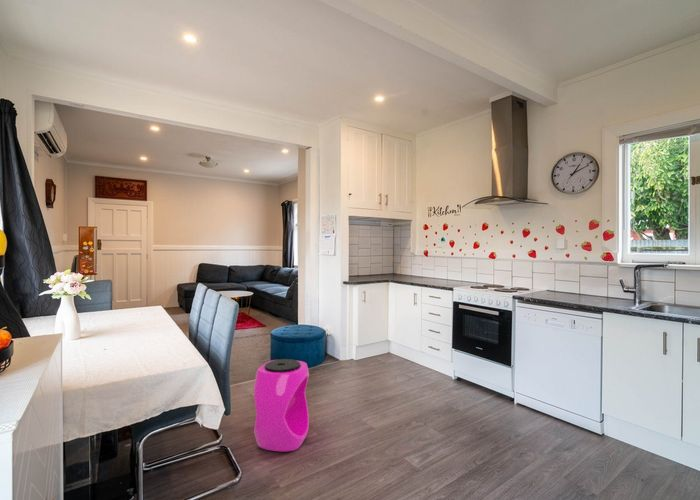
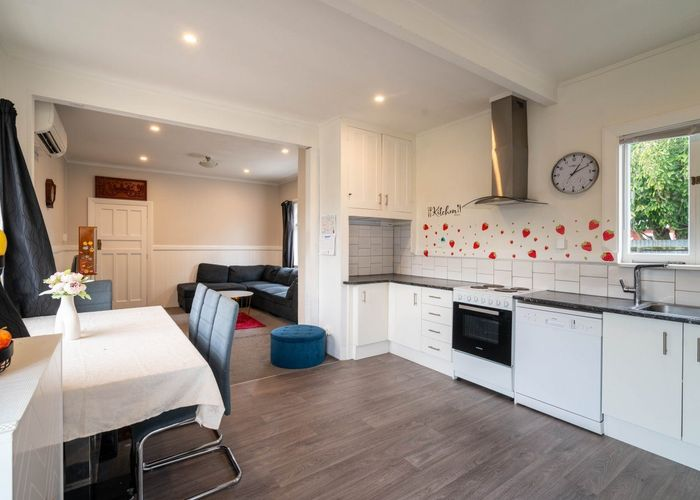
- stool (282, 402)
